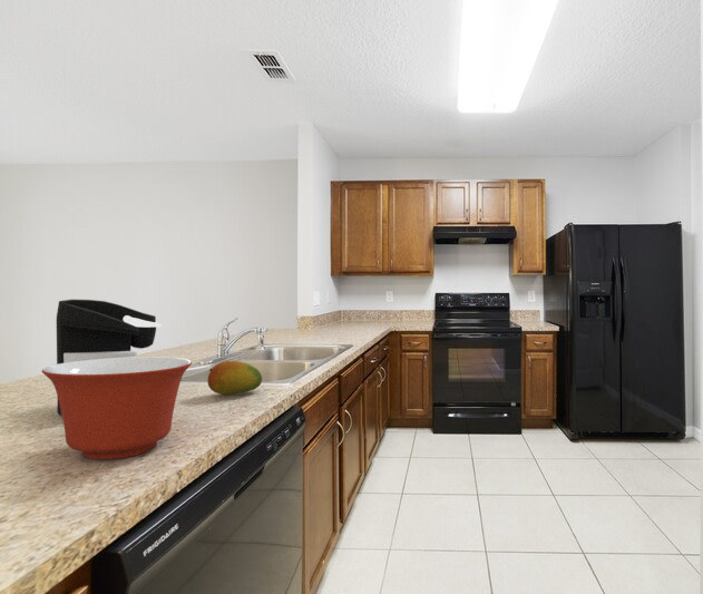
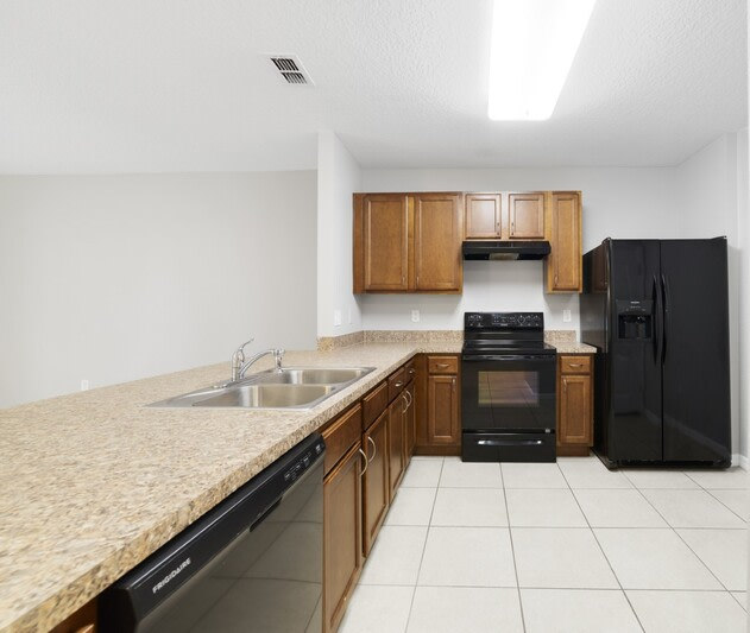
- fruit (235, 377)
- mixing bowl (121, 406)
- coffee maker (111, 352)
